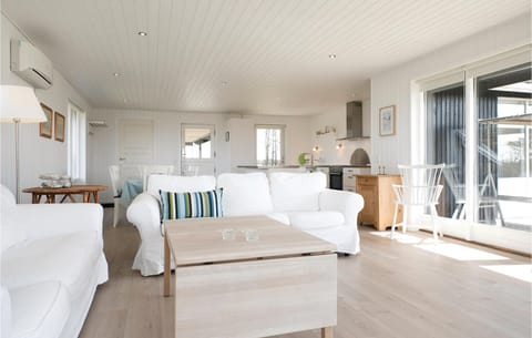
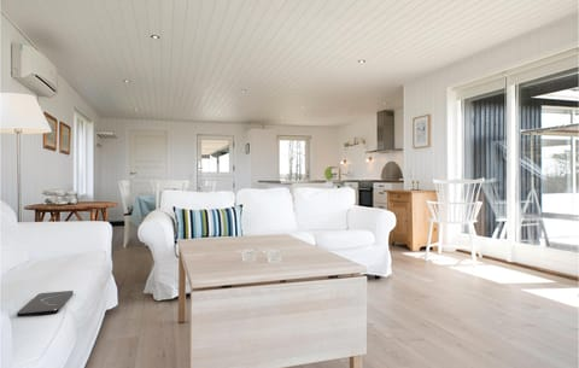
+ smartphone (47, 302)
